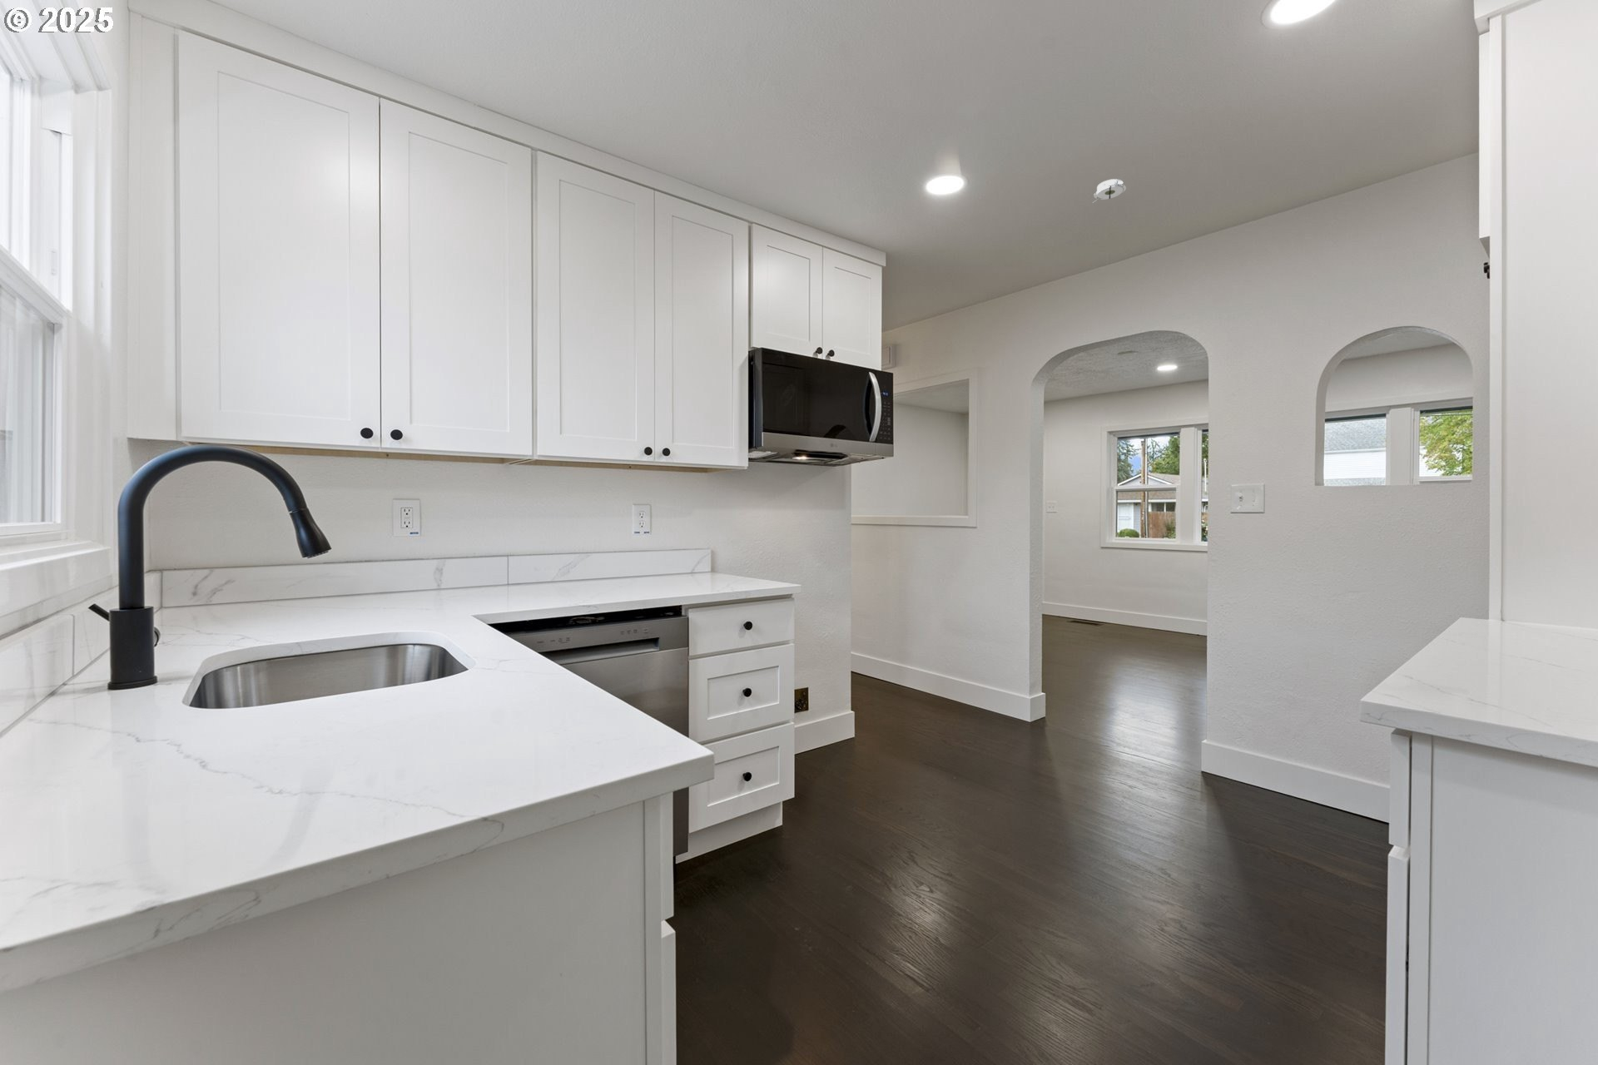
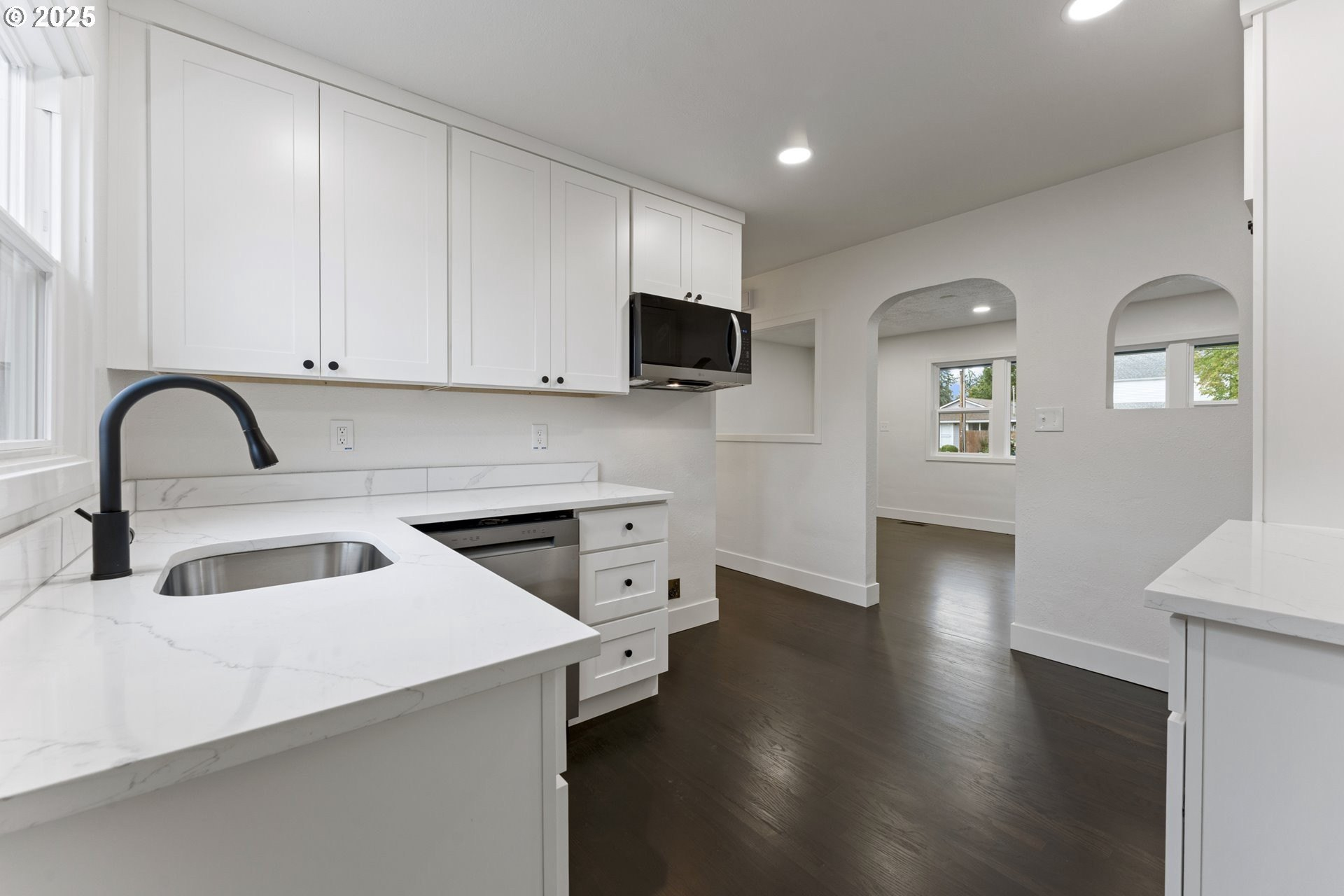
- smoke detector (1108, 189)
